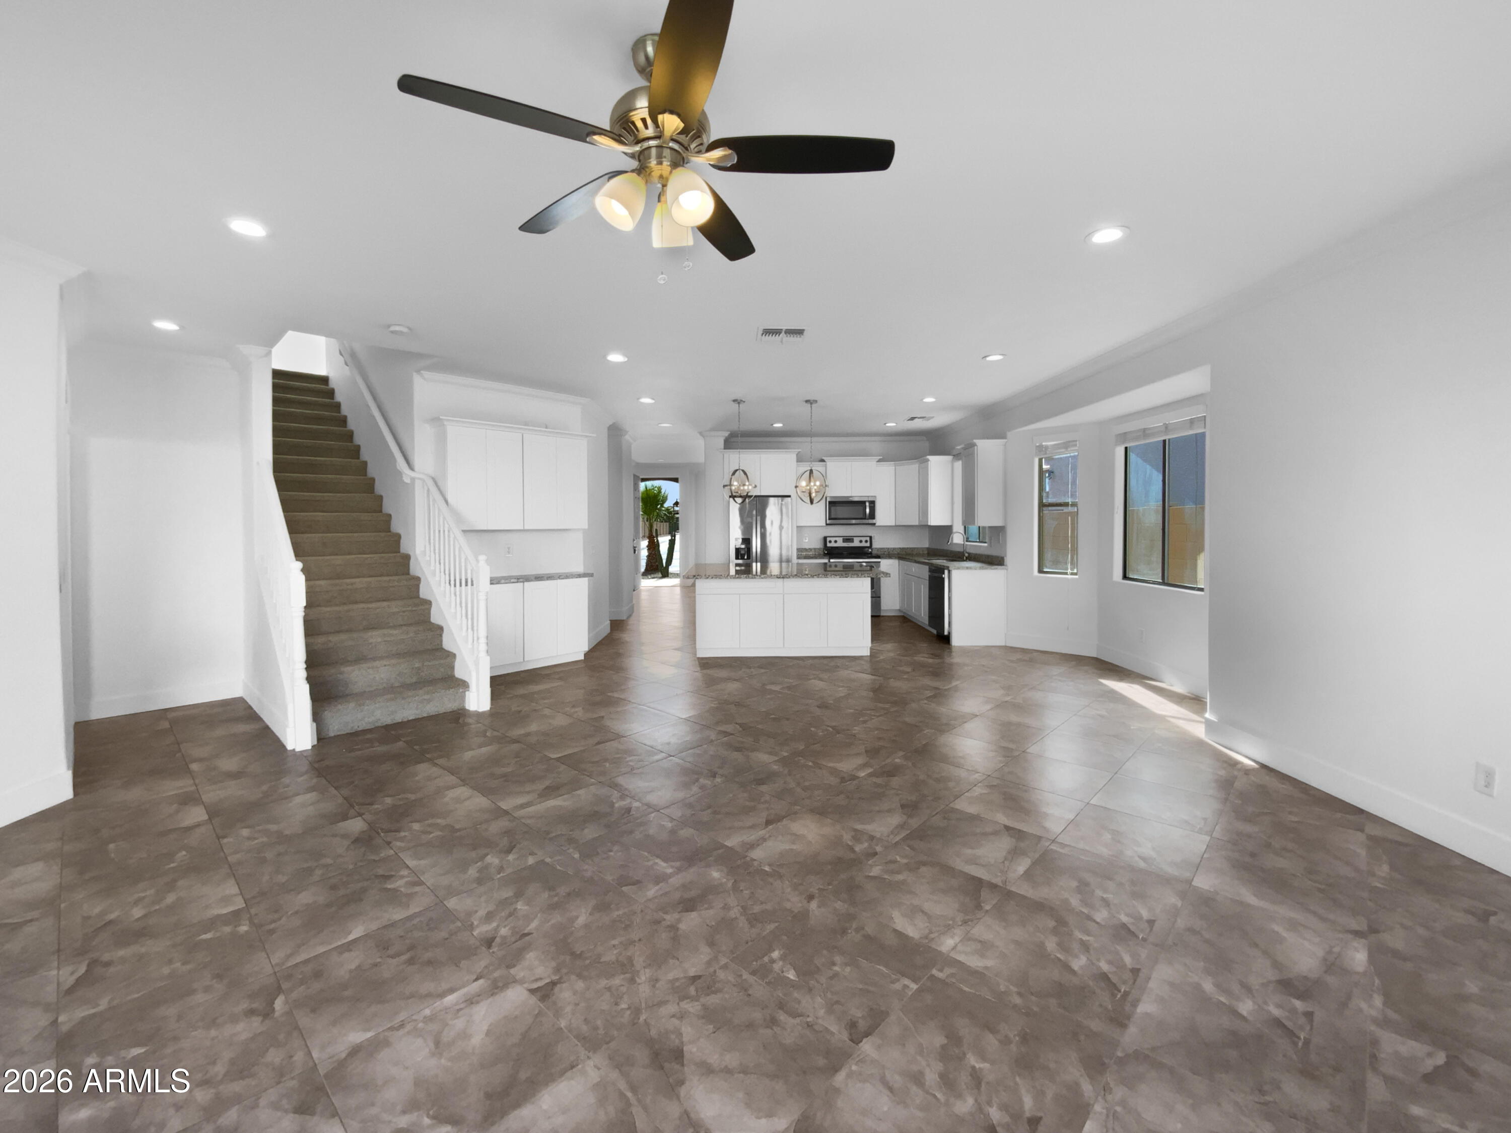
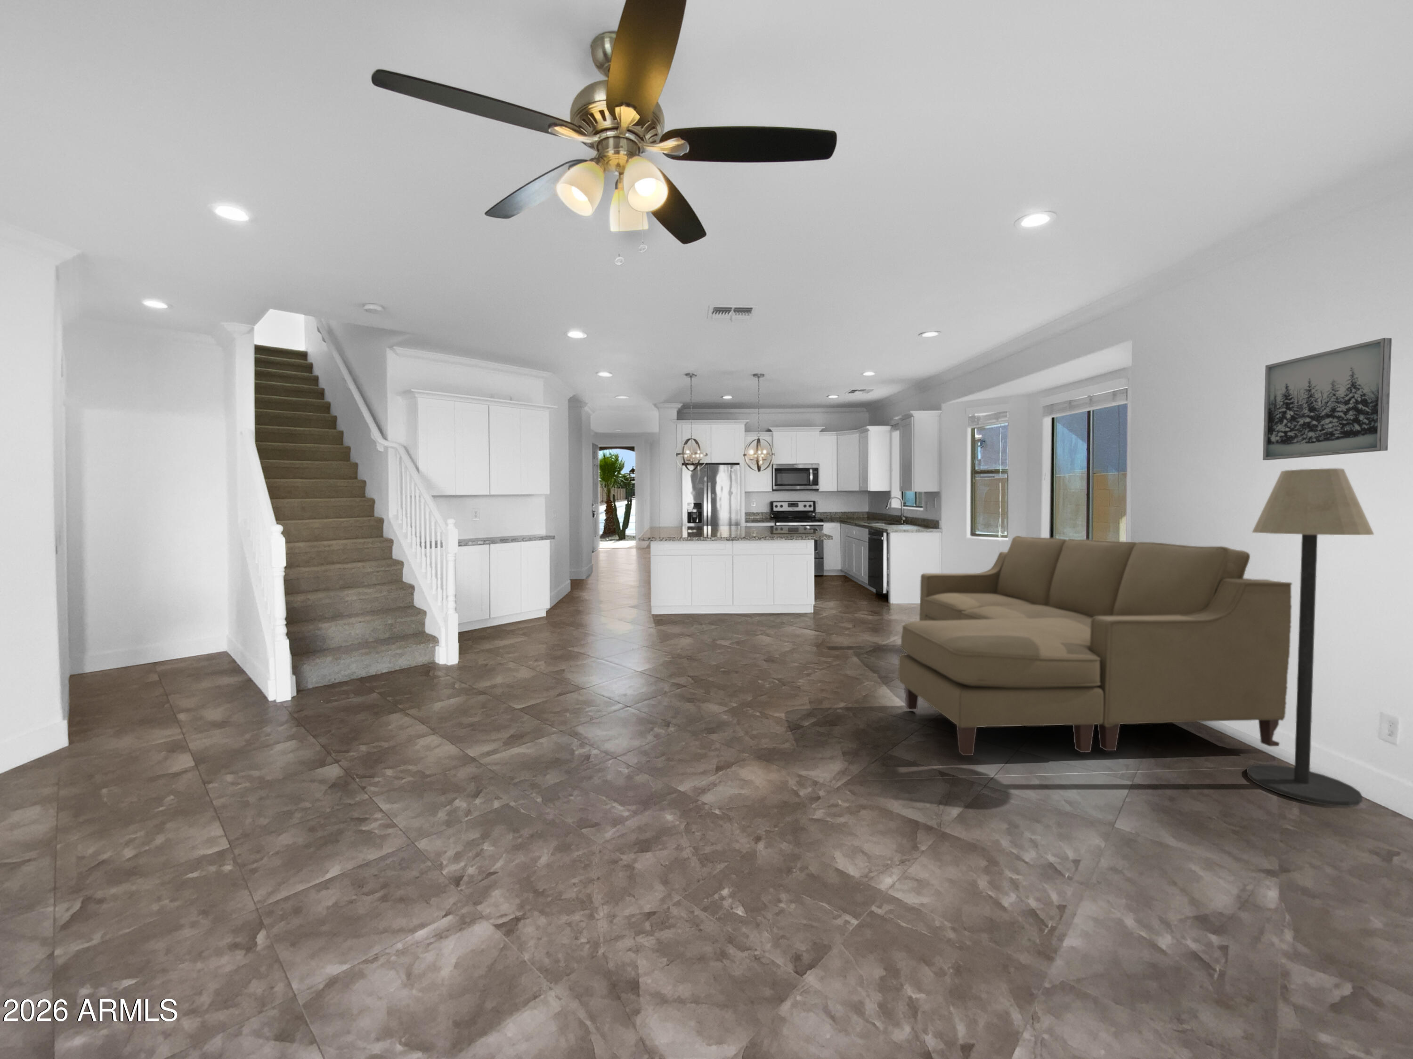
+ sofa (1004, 613)
+ floor lamp (1306, 630)
+ wall art (1321, 404)
